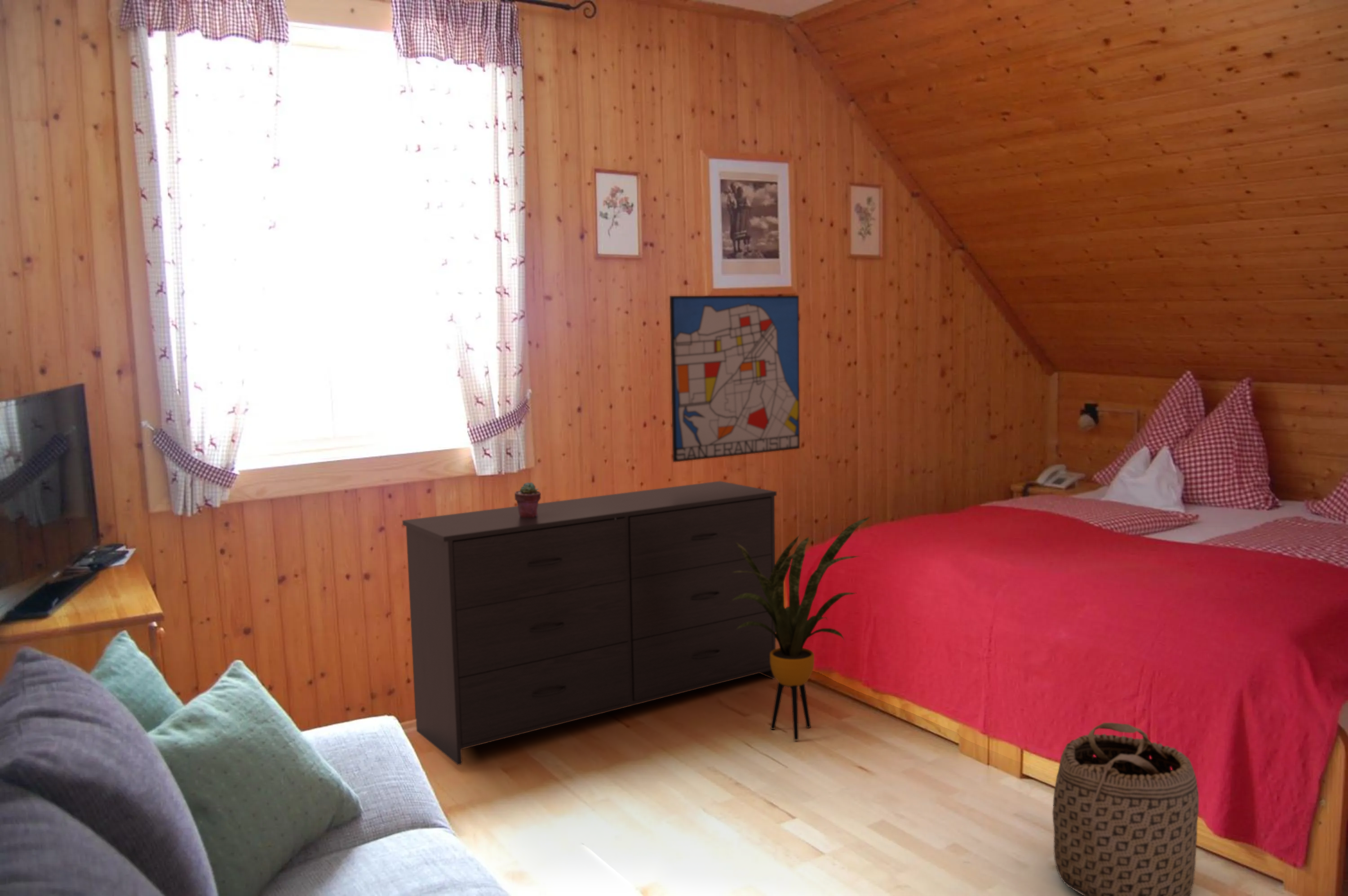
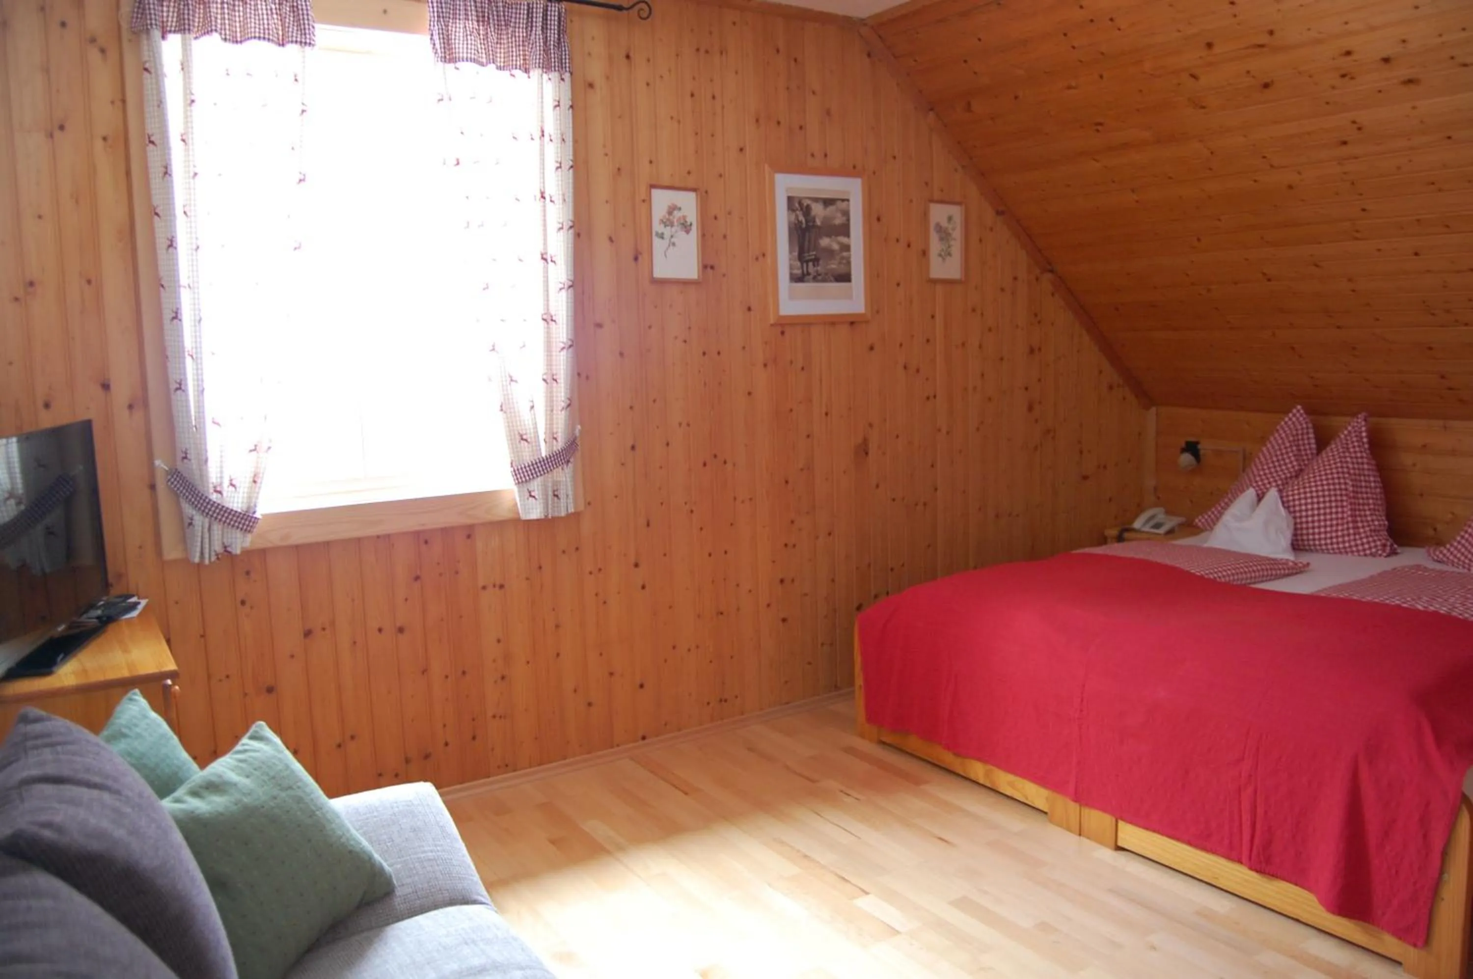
- house plant (805, 631)
- dresser (605, 607)
- basket (1129, 809)
- wall art (738, 376)
- potted succulent (528, 498)
